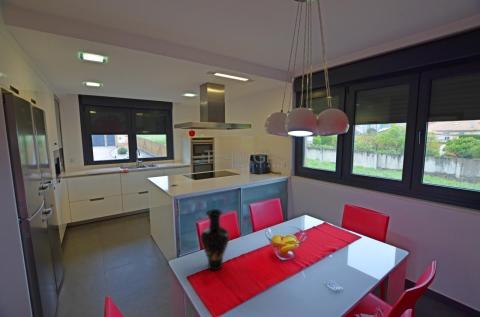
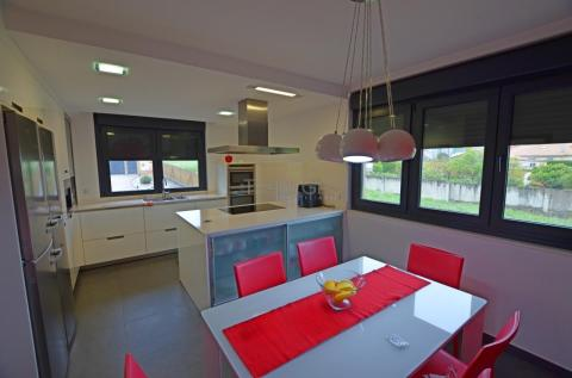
- vase (214, 239)
